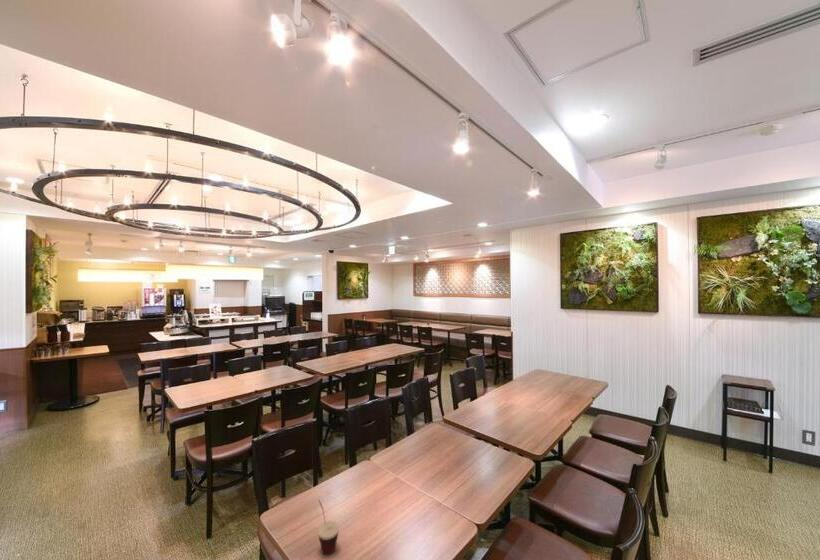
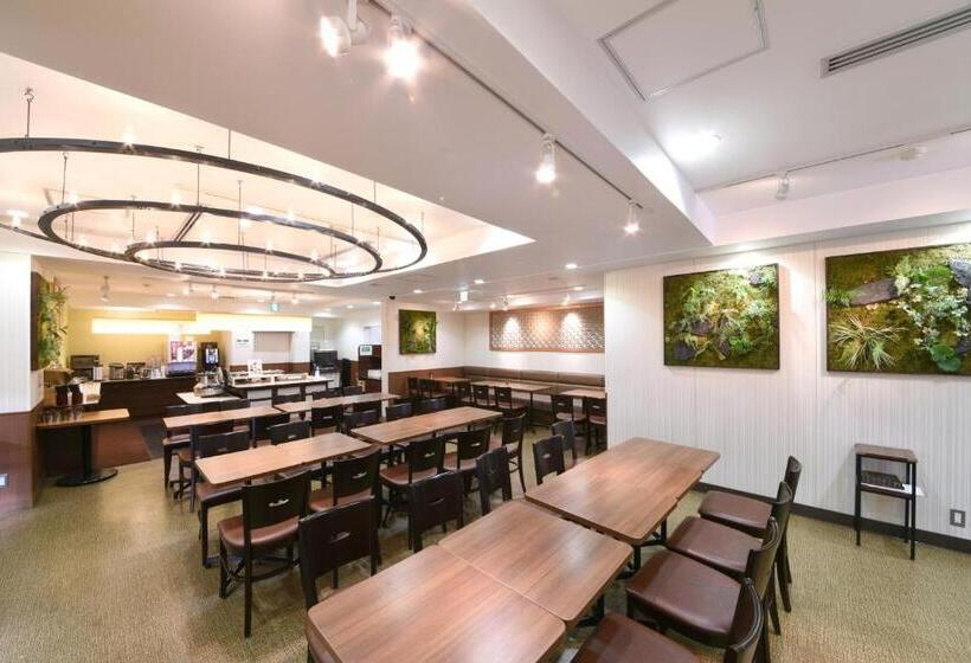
- cup (325, 526)
